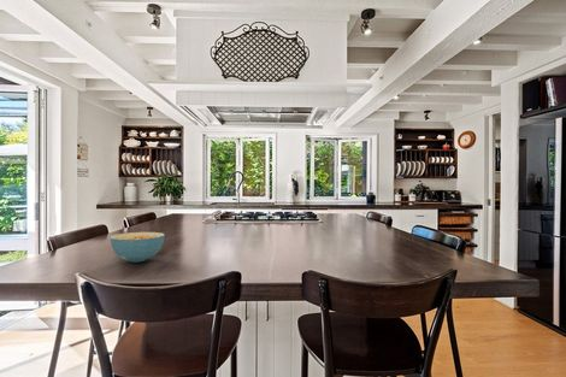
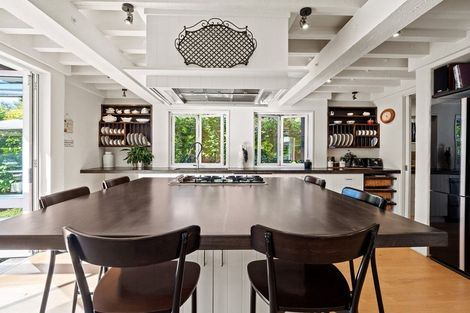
- cereal bowl (137, 247)
